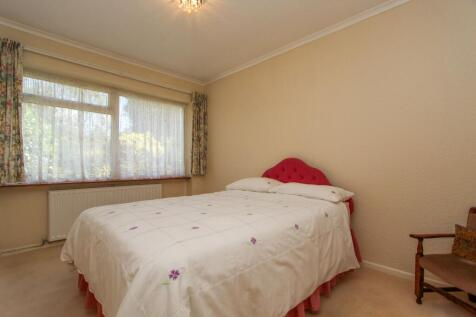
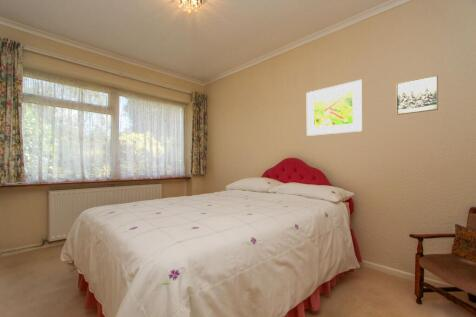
+ wall art (416, 95)
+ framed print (332, 110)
